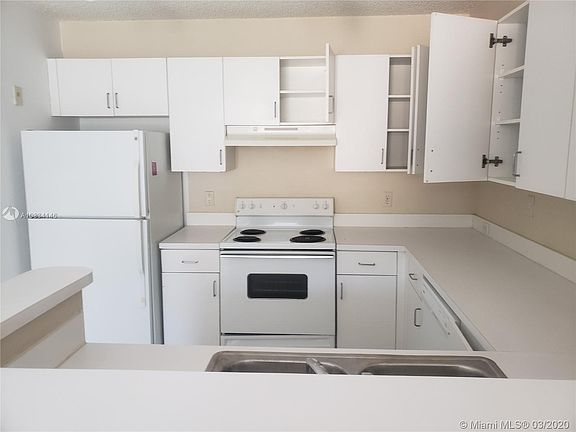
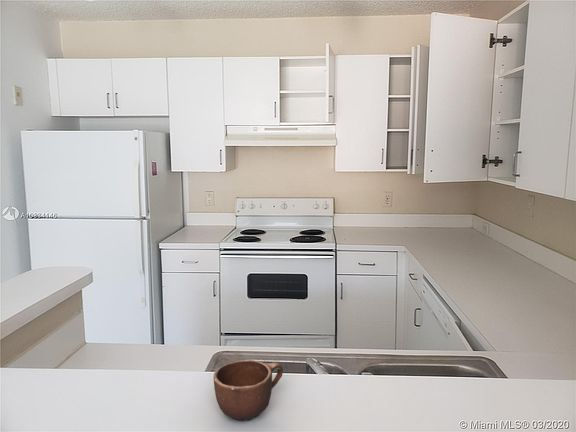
+ mug (246, 387)
